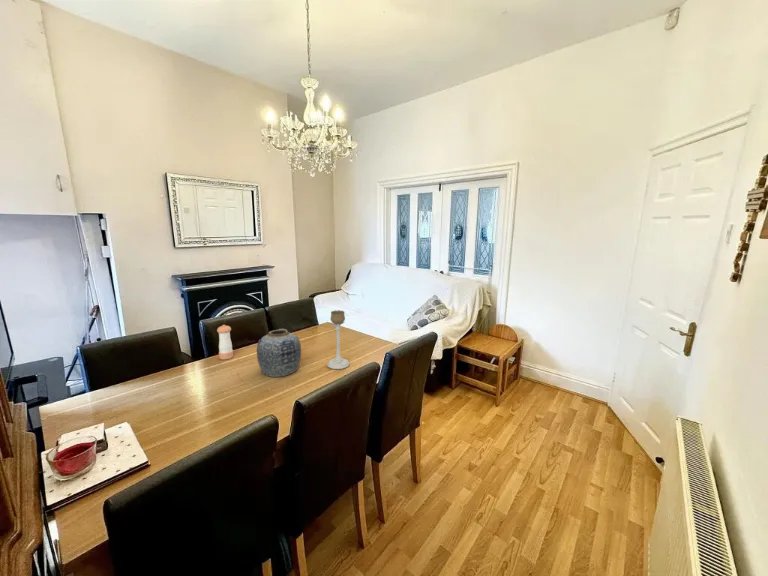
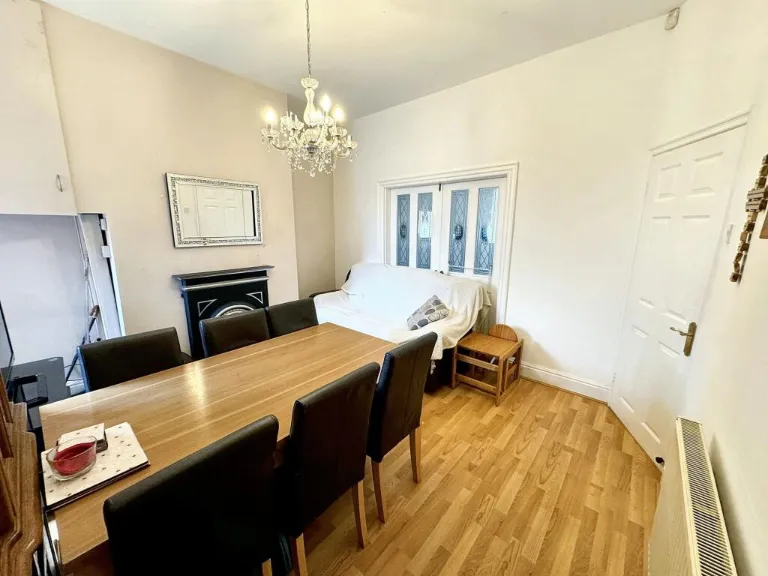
- vase (279, 350)
- candle holder (338, 338)
- pepper shaker (225, 341)
